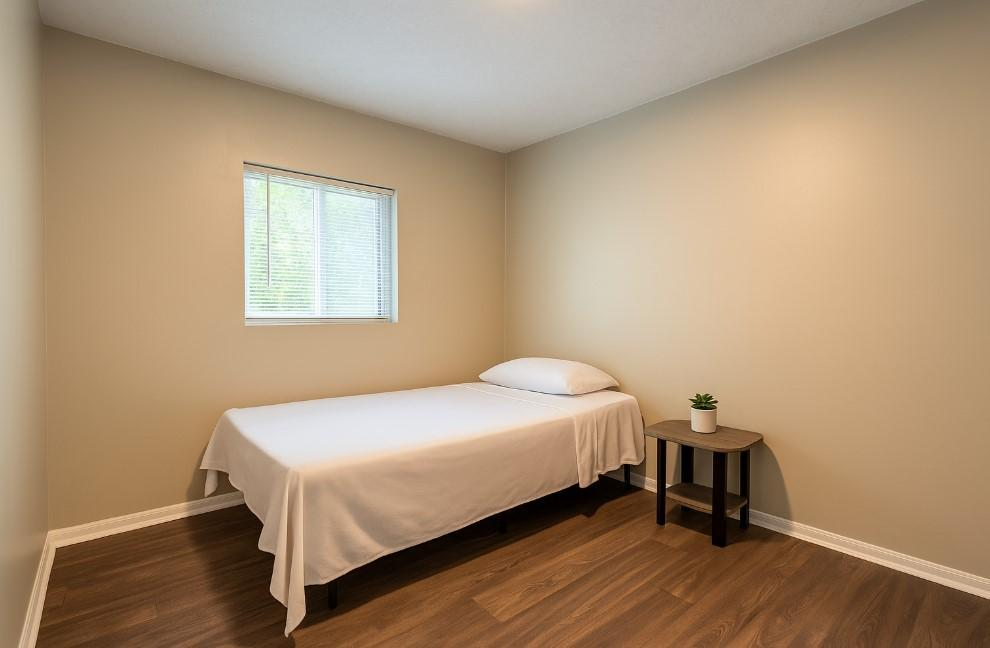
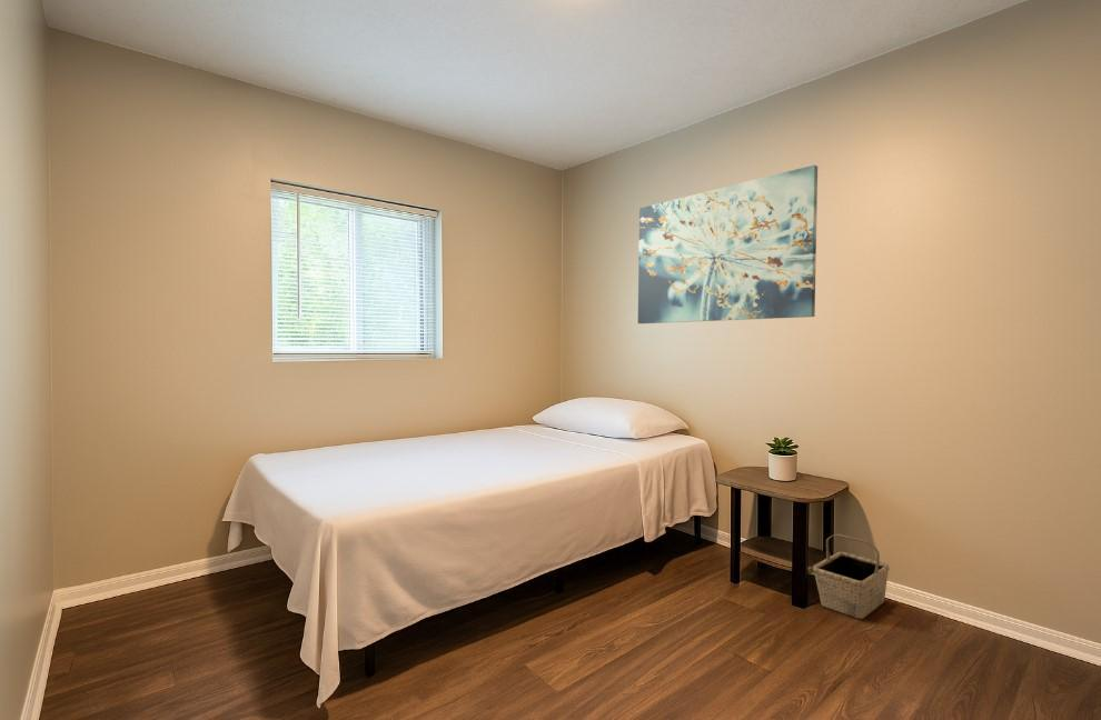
+ wall art (715, 254)
+ basket (851, 570)
